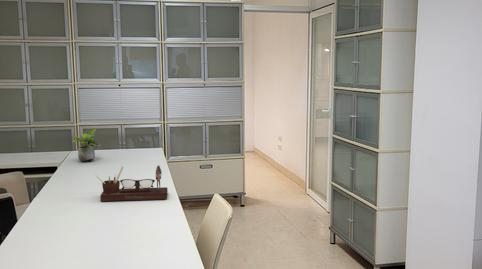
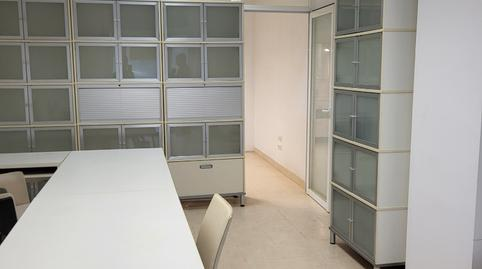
- desk organizer (132, 181)
- potted plant (87, 145)
